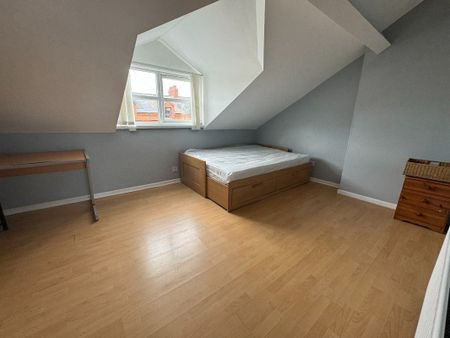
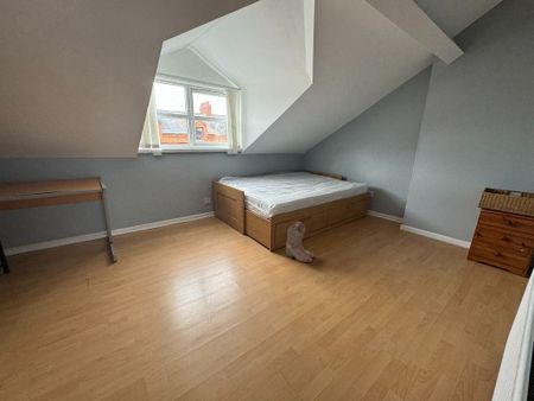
+ boots (300, 240)
